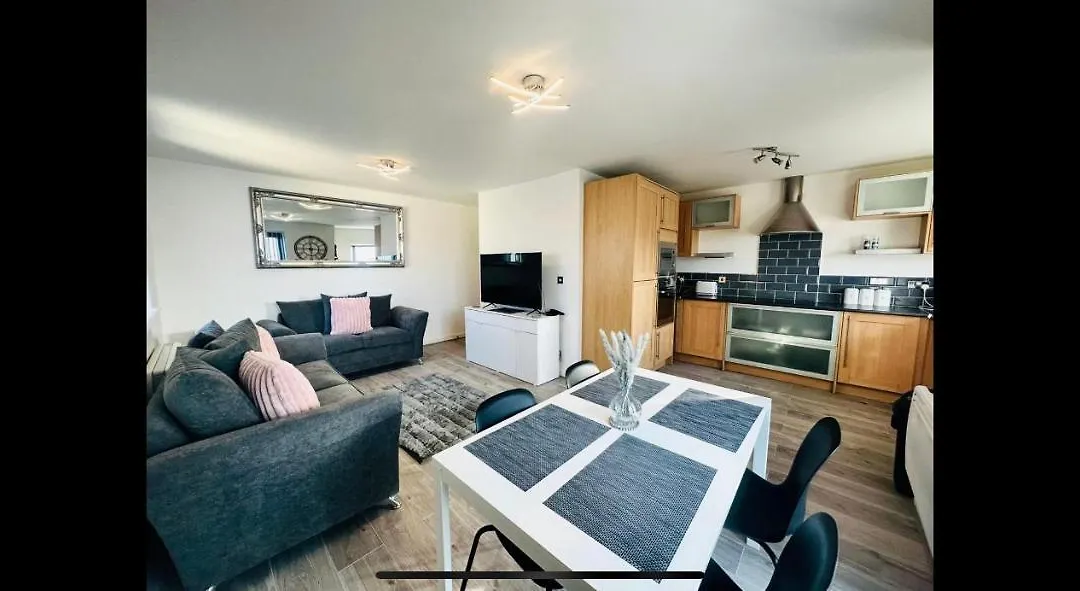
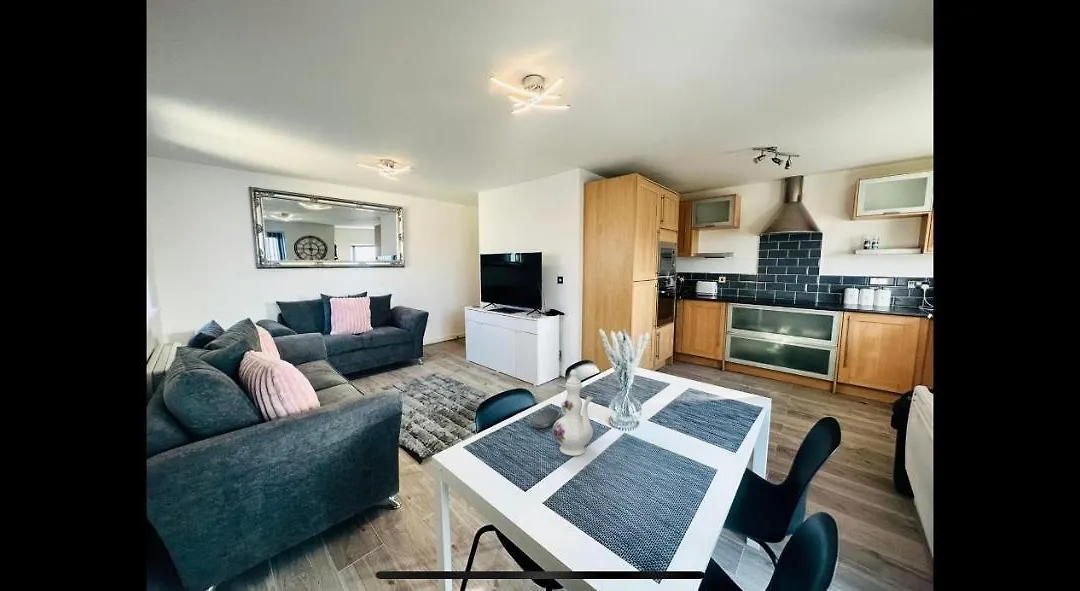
+ chinaware (576, 411)
+ oval tray (547, 417)
